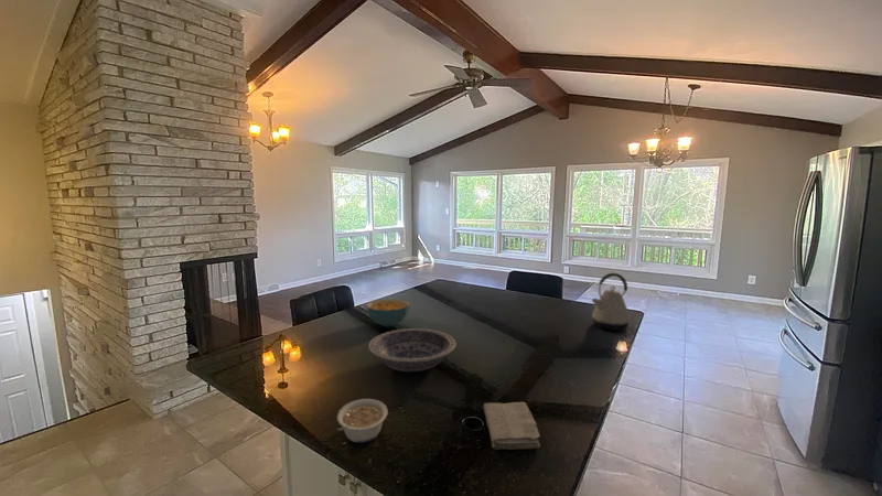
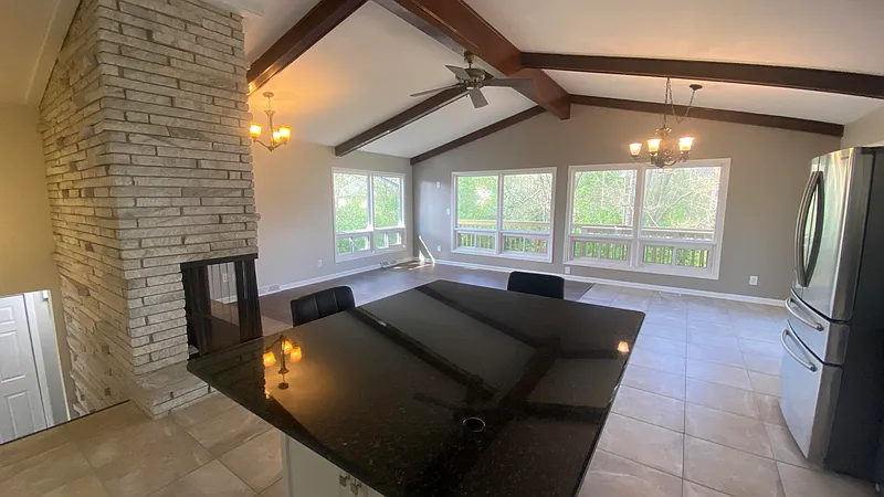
- cereal bowl (388, 314)
- kettle (610, 300)
- legume (363, 421)
- bowl (412, 354)
- washcloth (509, 422)
